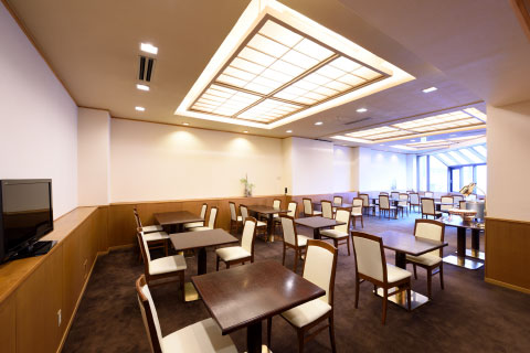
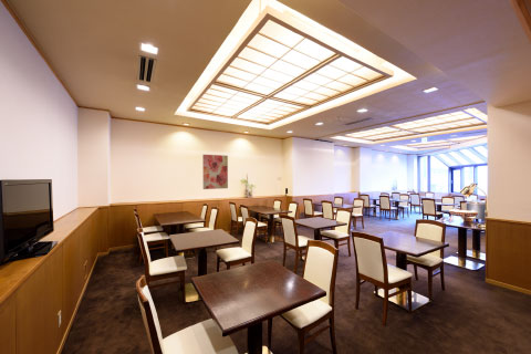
+ wall art (215, 171)
